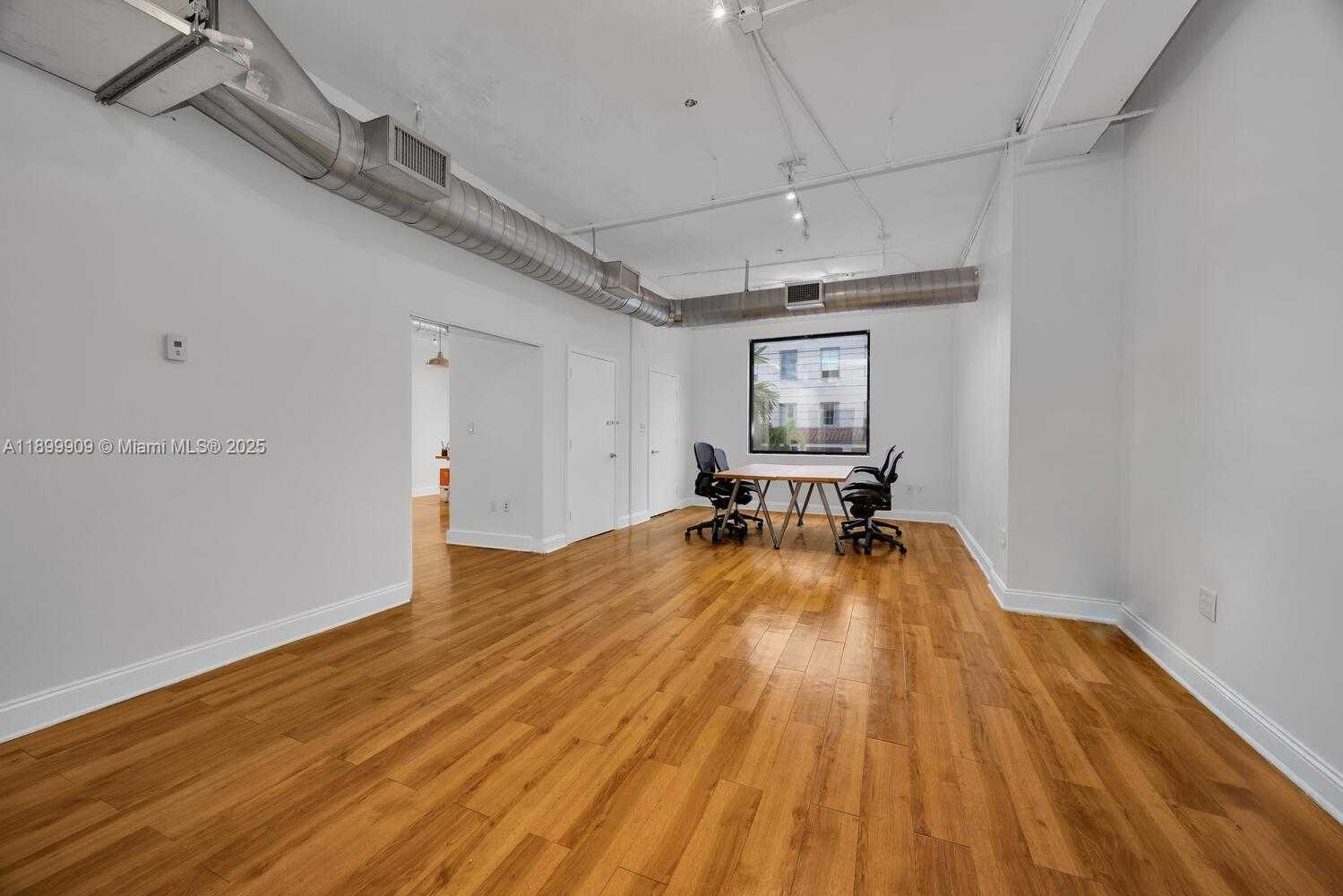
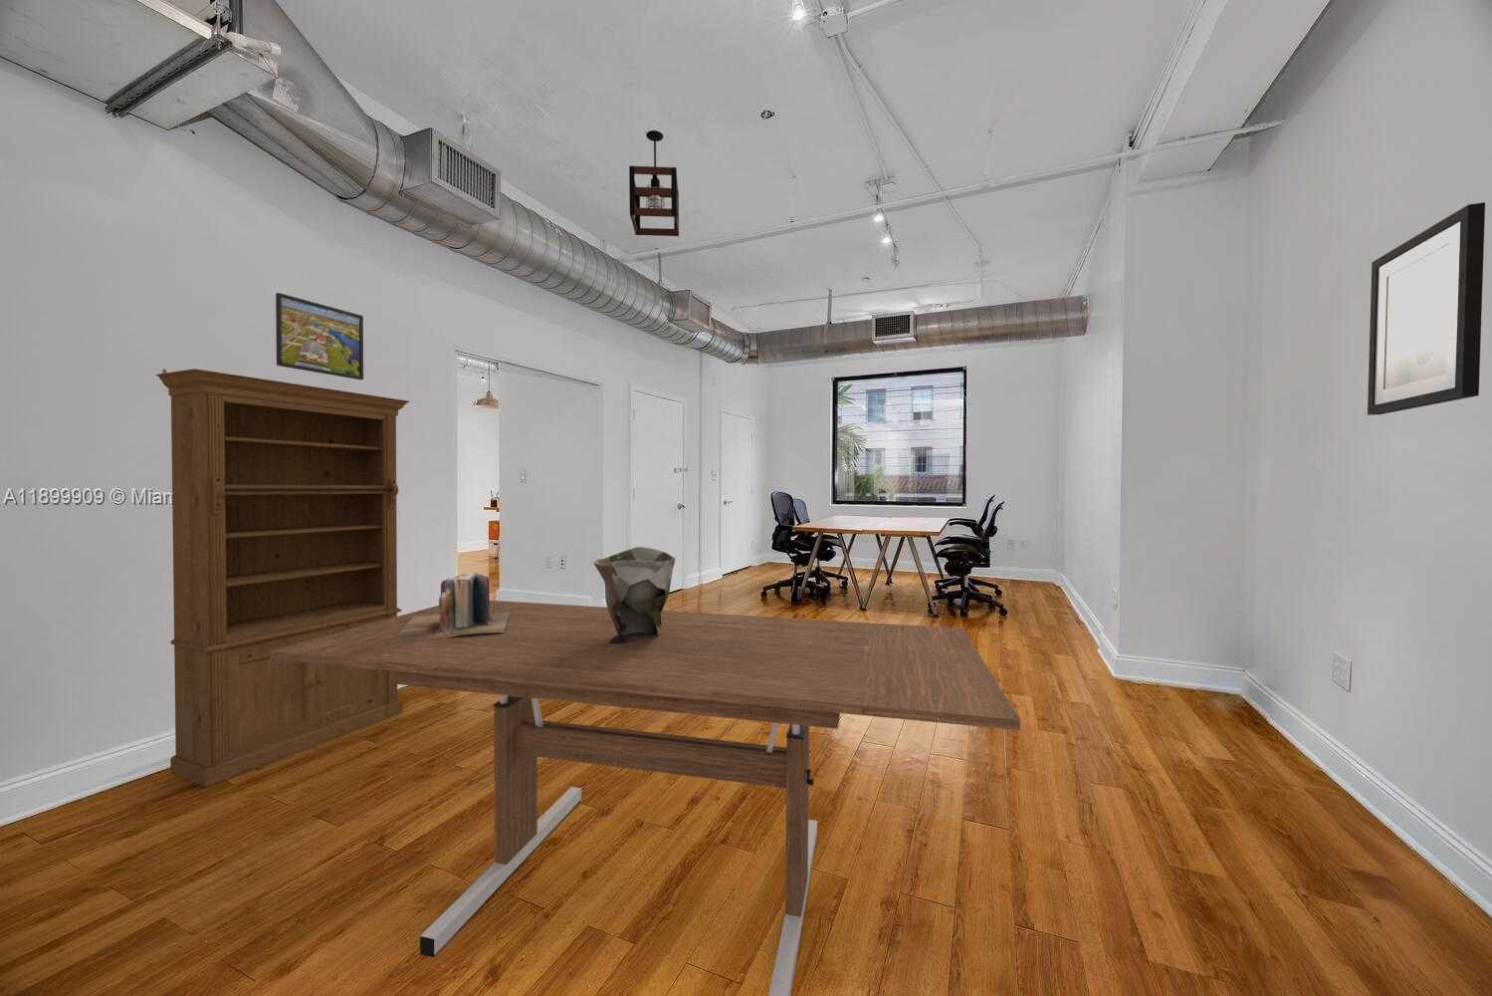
+ wall art (1419, 321)
+ vase (635, 594)
+ dining table (645, 761)
+ pendant light (655, 180)
+ books (455, 599)
+ bookcase (301, 561)
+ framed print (321, 339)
